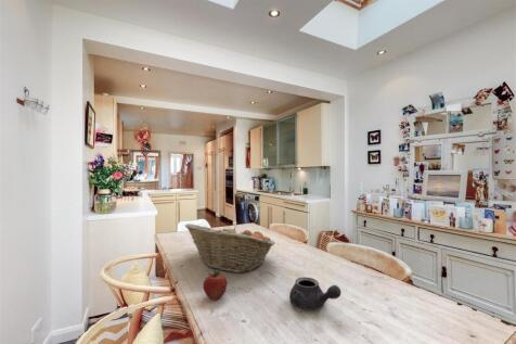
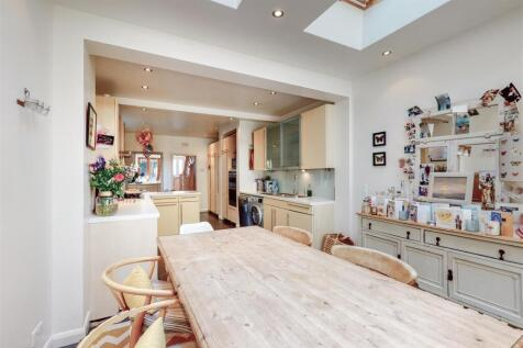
- teapot (313, 293)
- apple (215, 283)
- fruit basket (229, 241)
